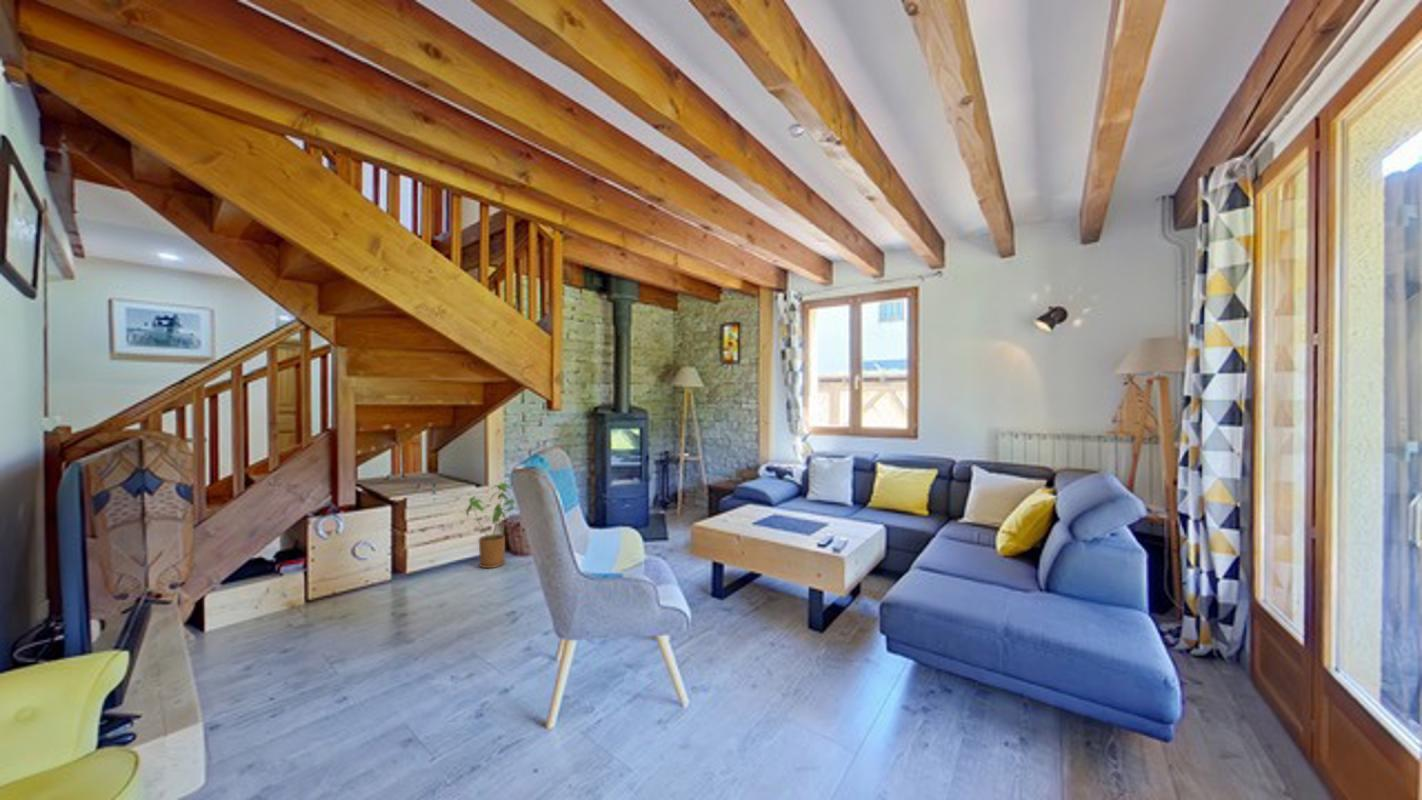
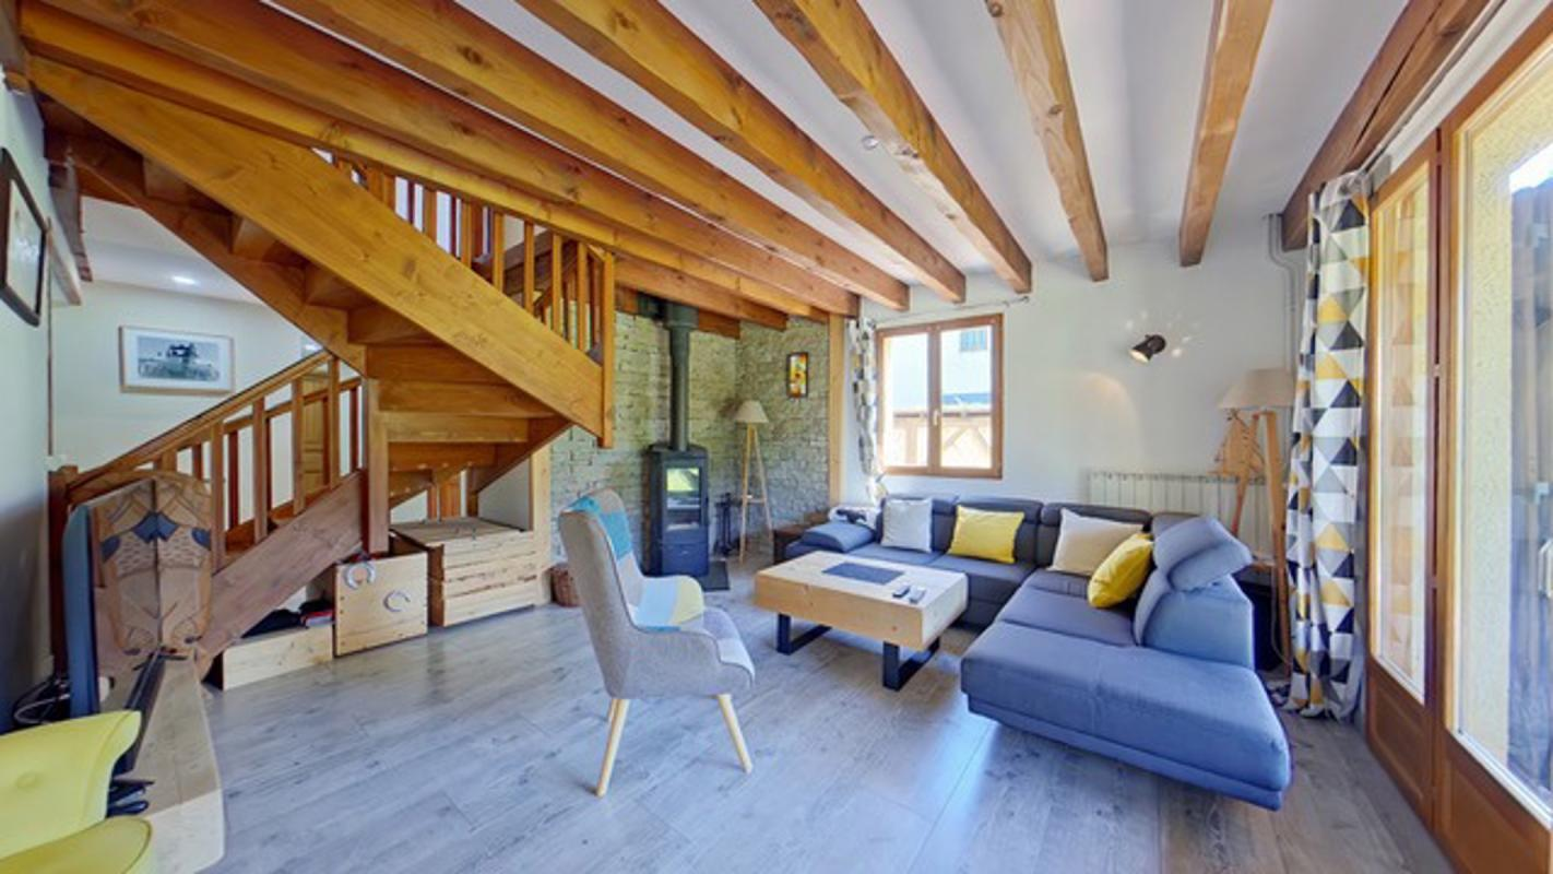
- house plant (495, 524)
